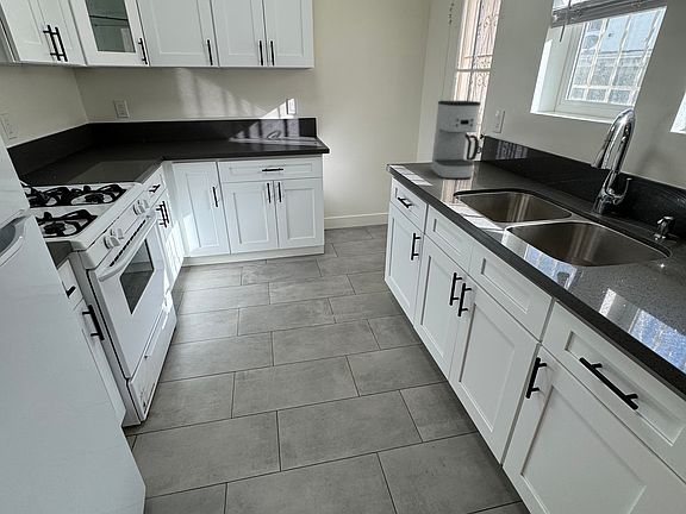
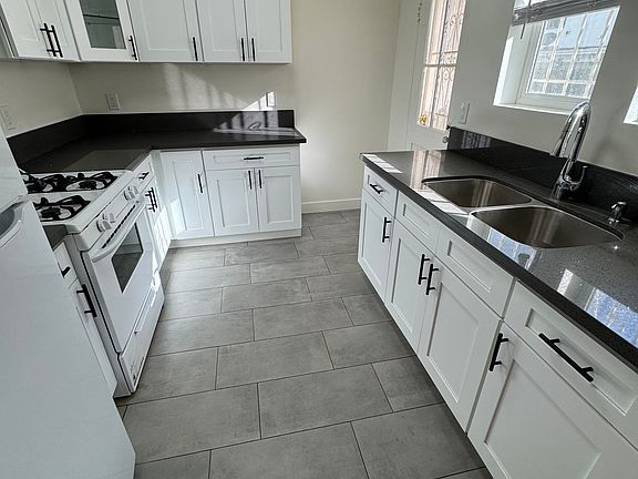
- coffee maker (459, 139)
